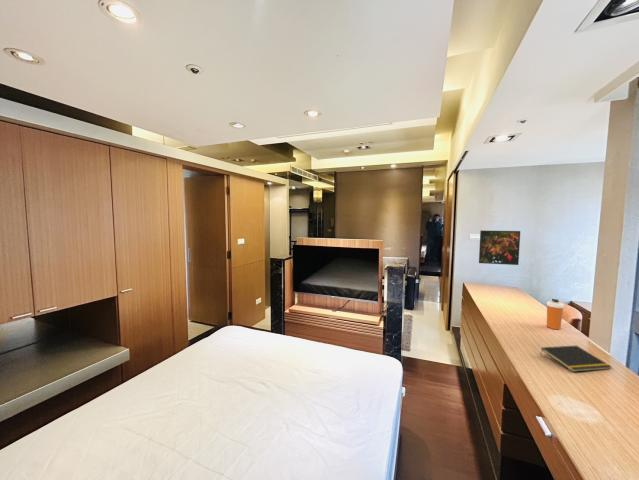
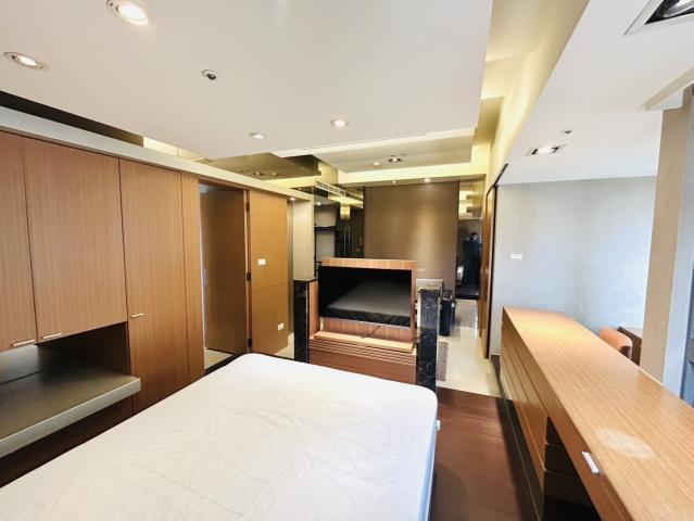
- notepad (574, 357)
- shaker bottle (554, 313)
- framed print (499, 247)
